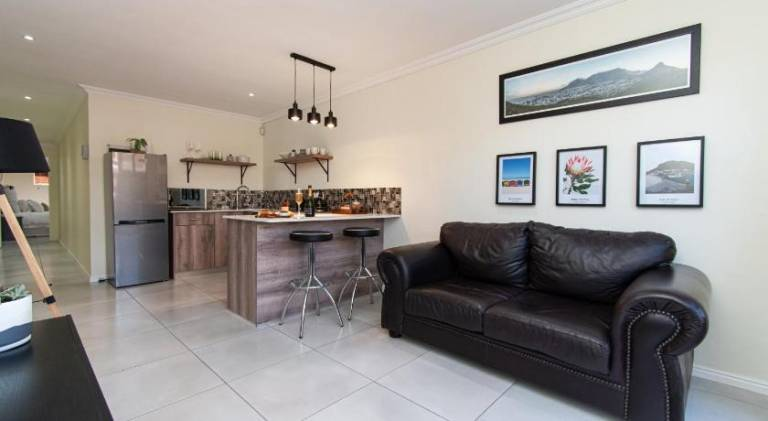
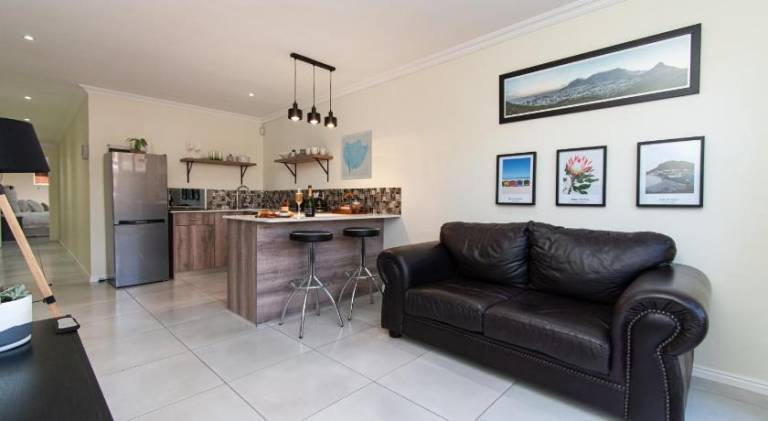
+ wall art (355, 156)
+ remote control (66, 324)
